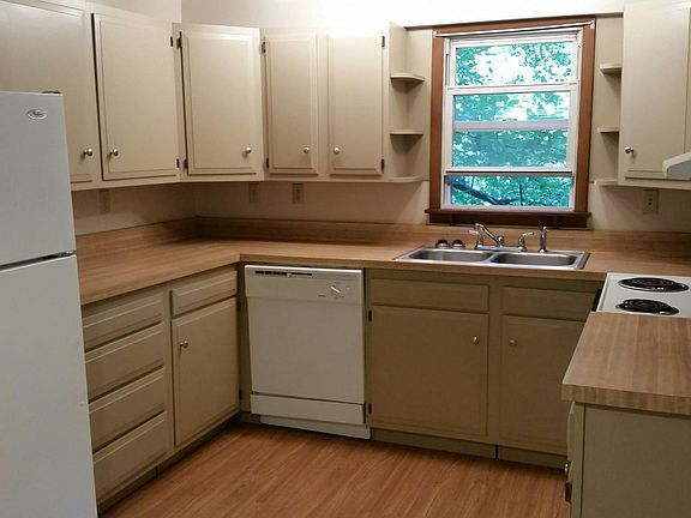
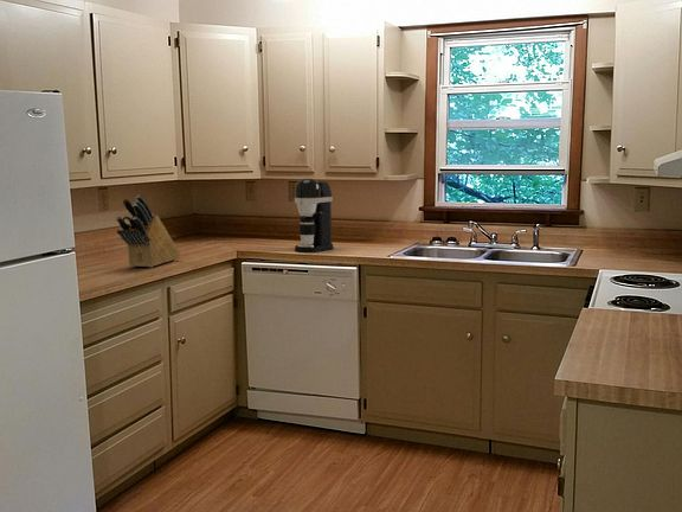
+ coffee maker (314, 213)
+ knife block (148, 229)
